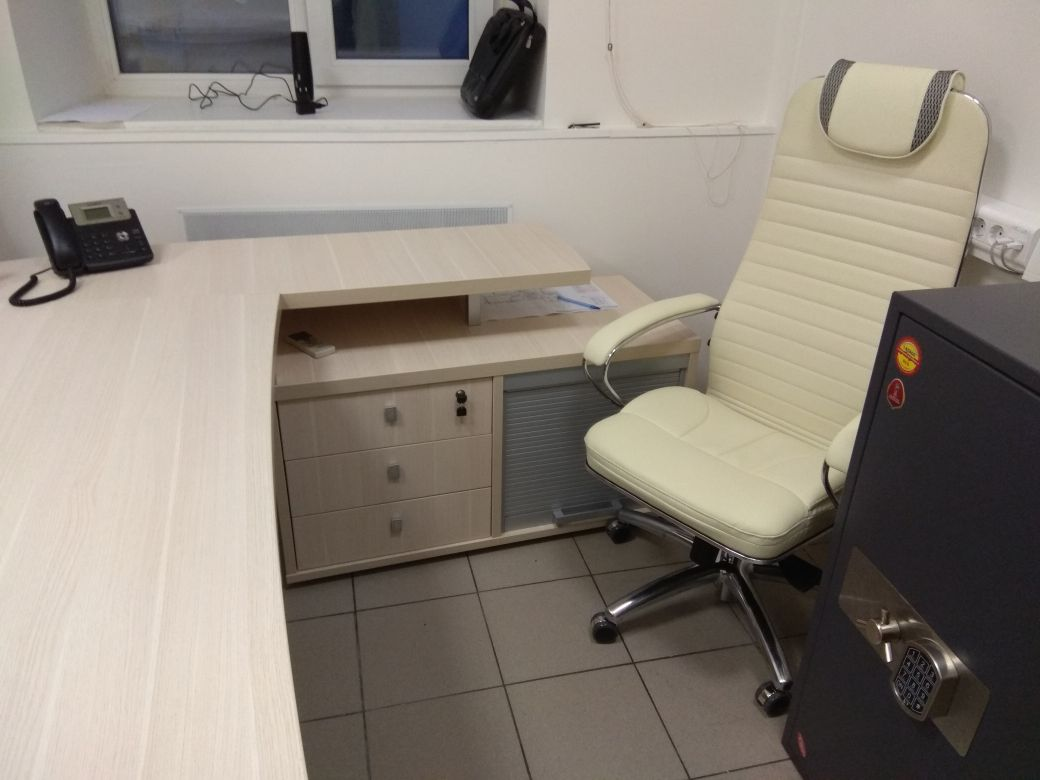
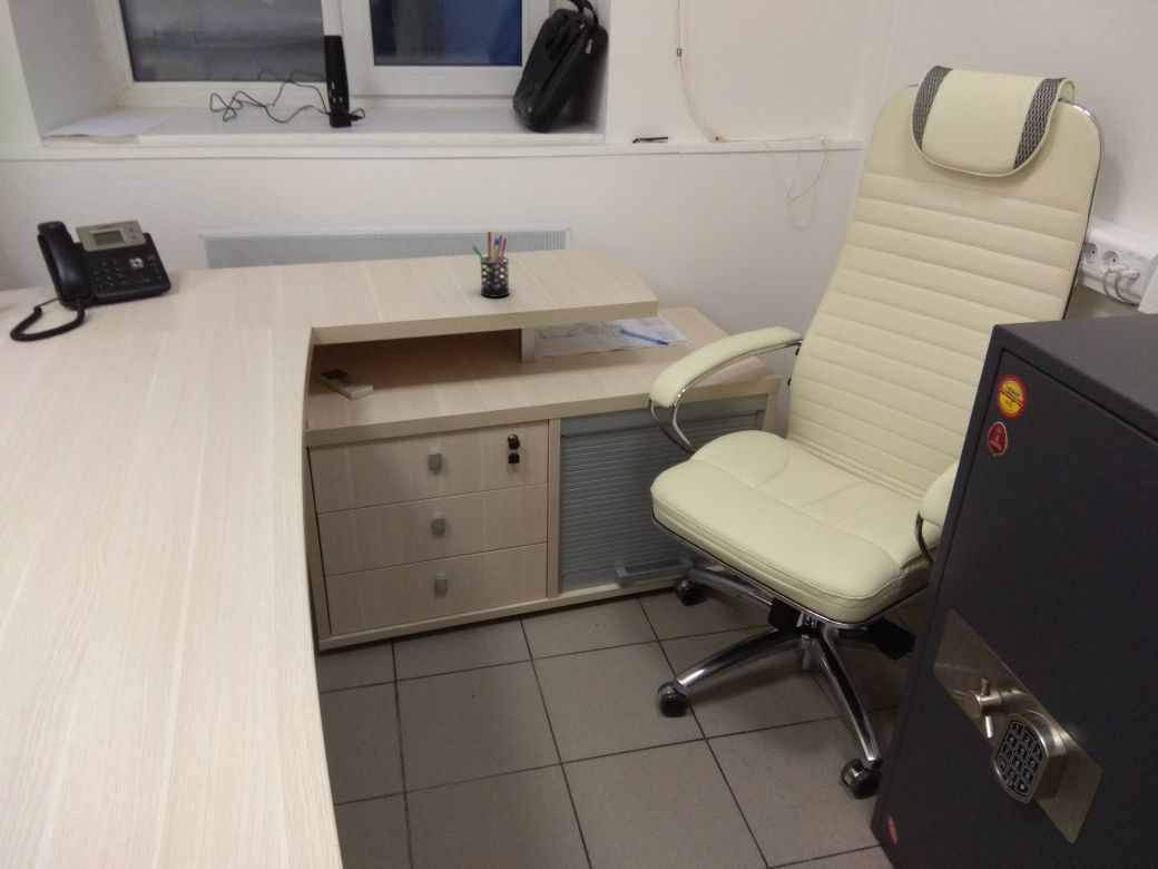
+ pen holder (490, 264)
